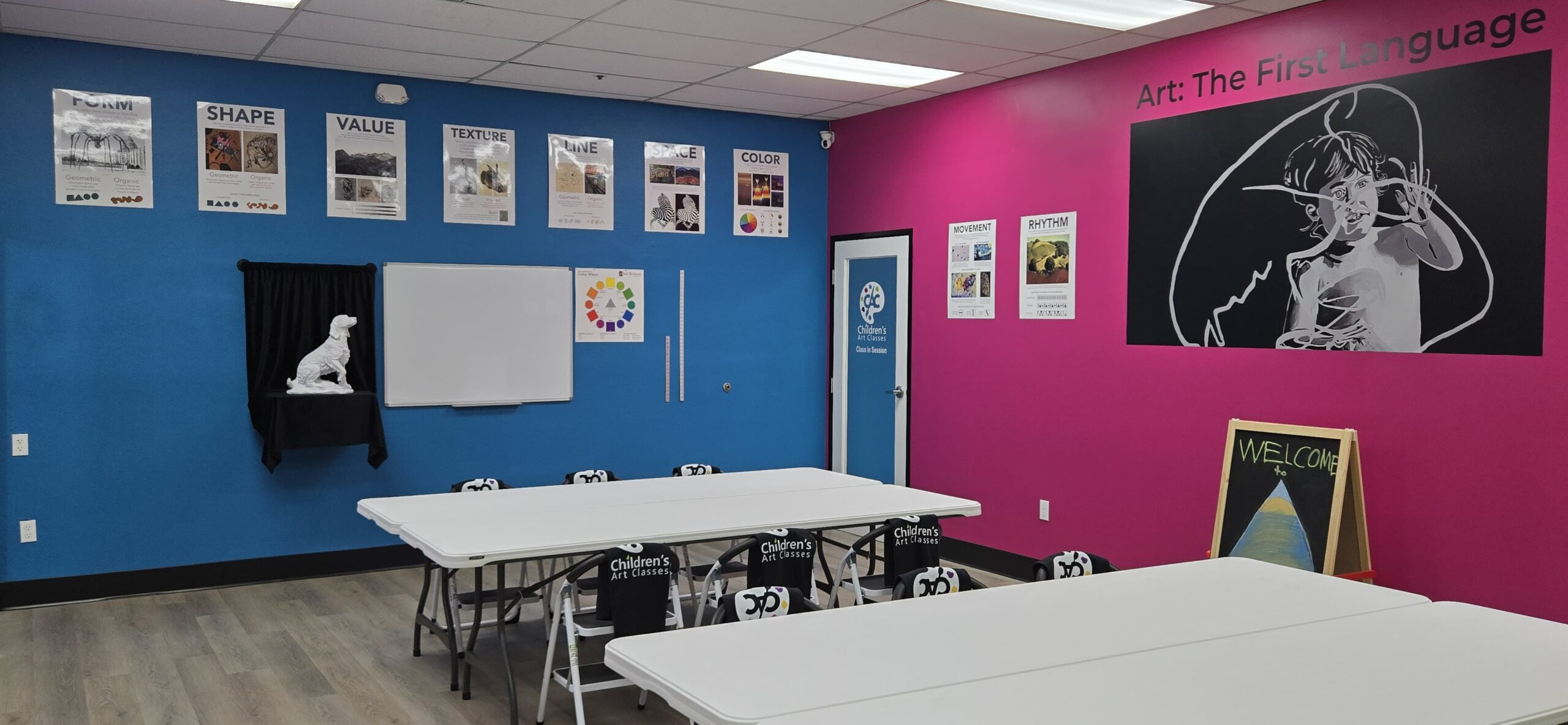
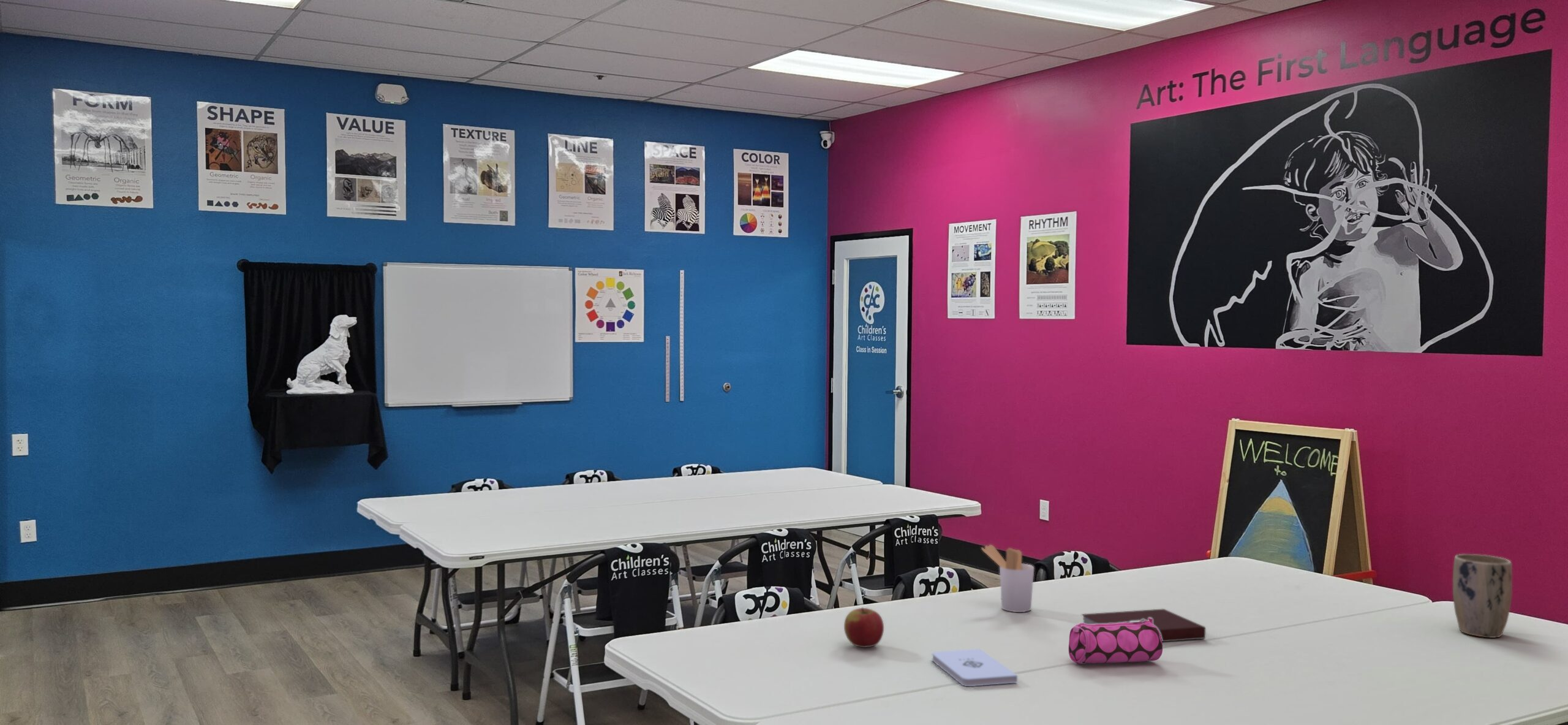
+ apple (864, 626)
+ plant pot (1481, 596)
+ utensil holder (1008, 576)
+ notebook (1140, 620)
+ notepad (972, 667)
+ pencil case (1114, 640)
